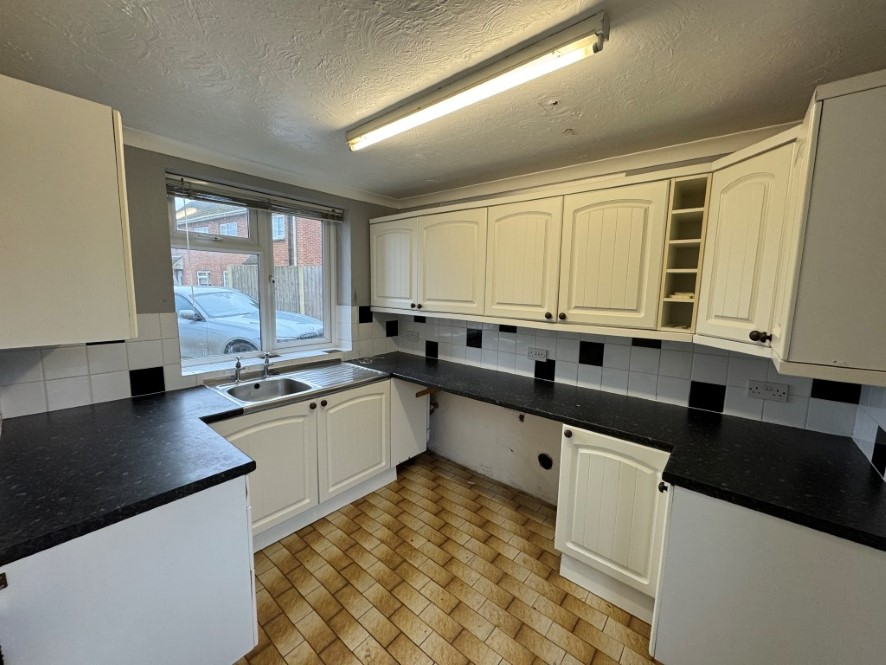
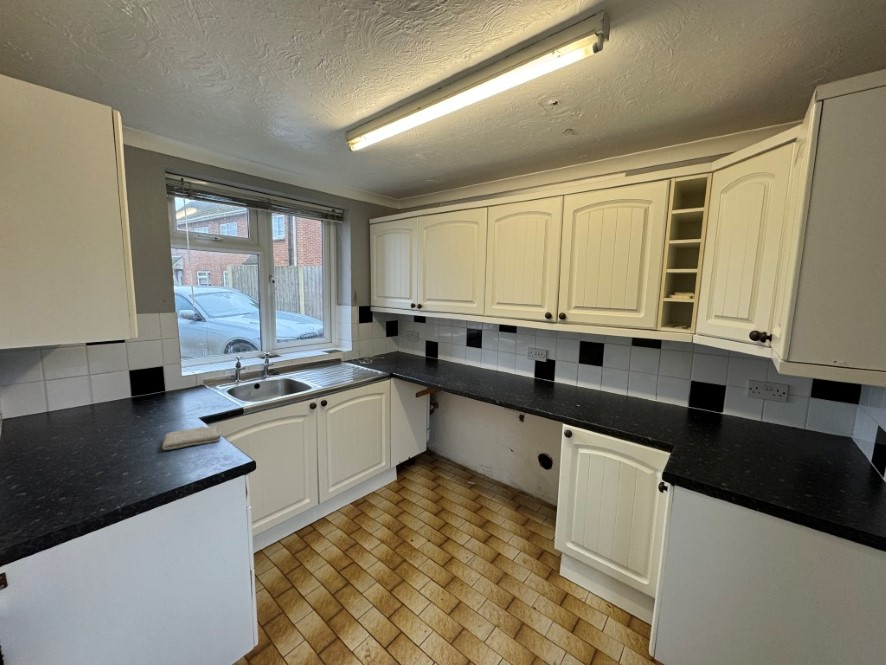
+ washcloth (193, 436)
